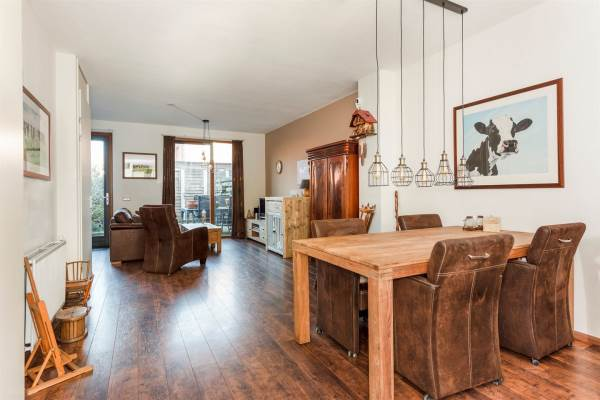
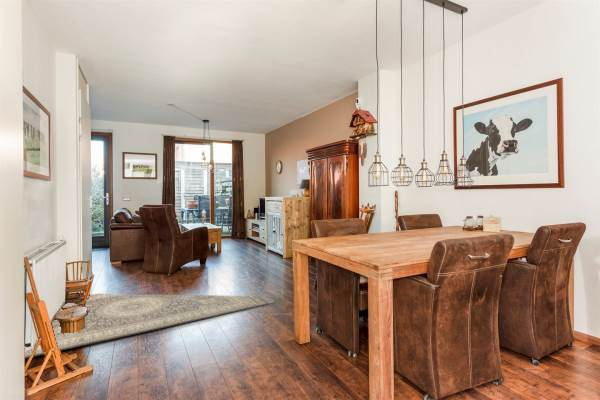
+ rug (136, 306)
